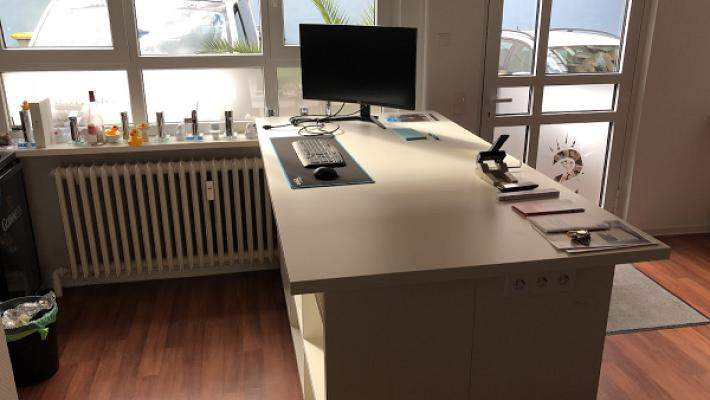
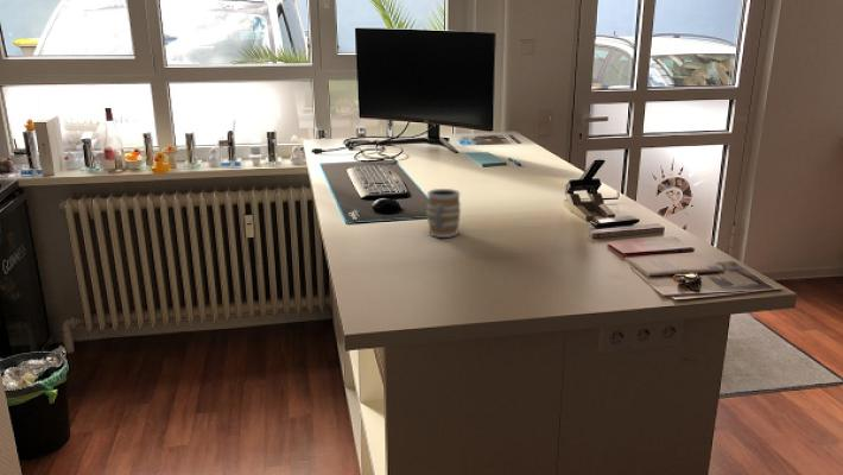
+ mug (442, 214)
